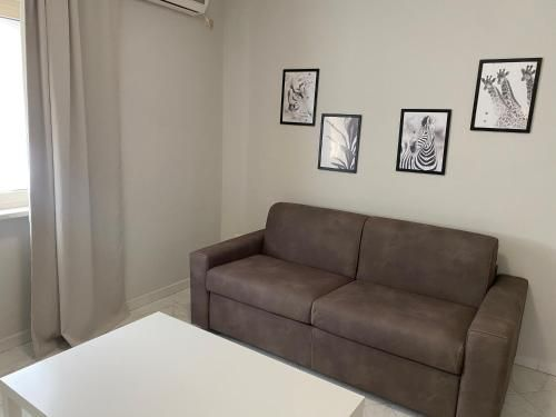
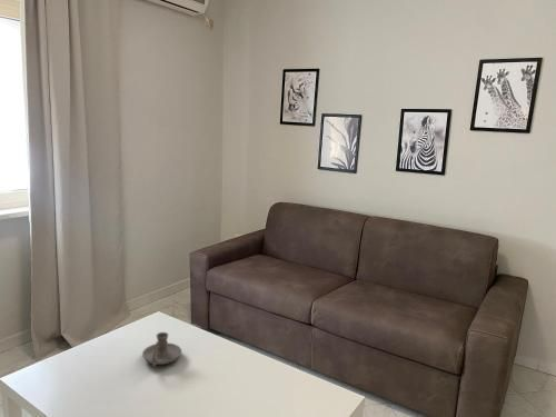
+ candle holder (160, 348)
